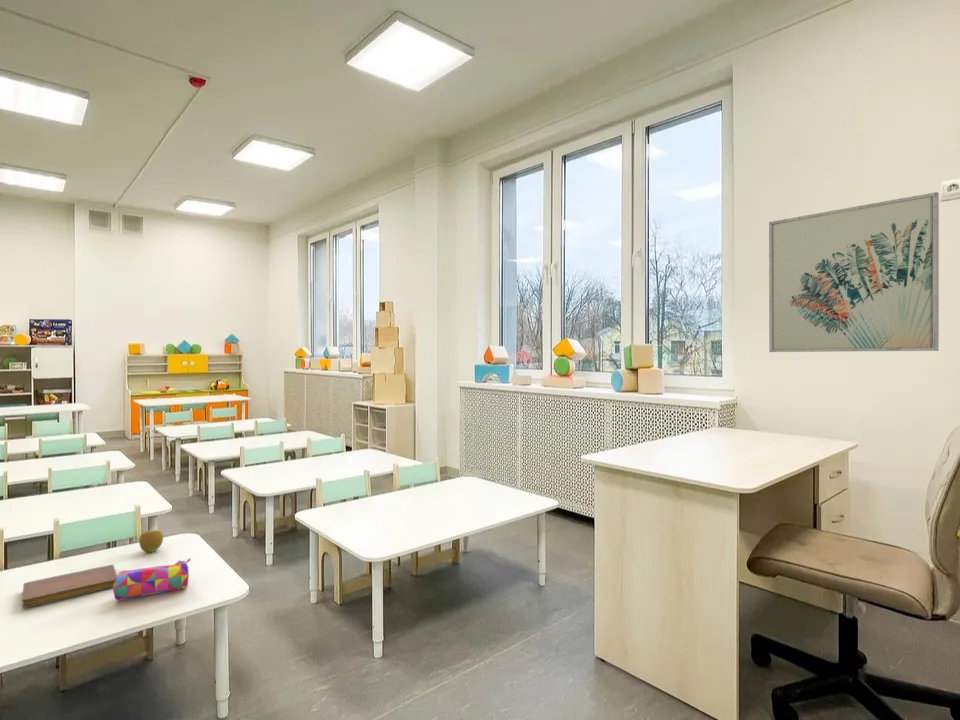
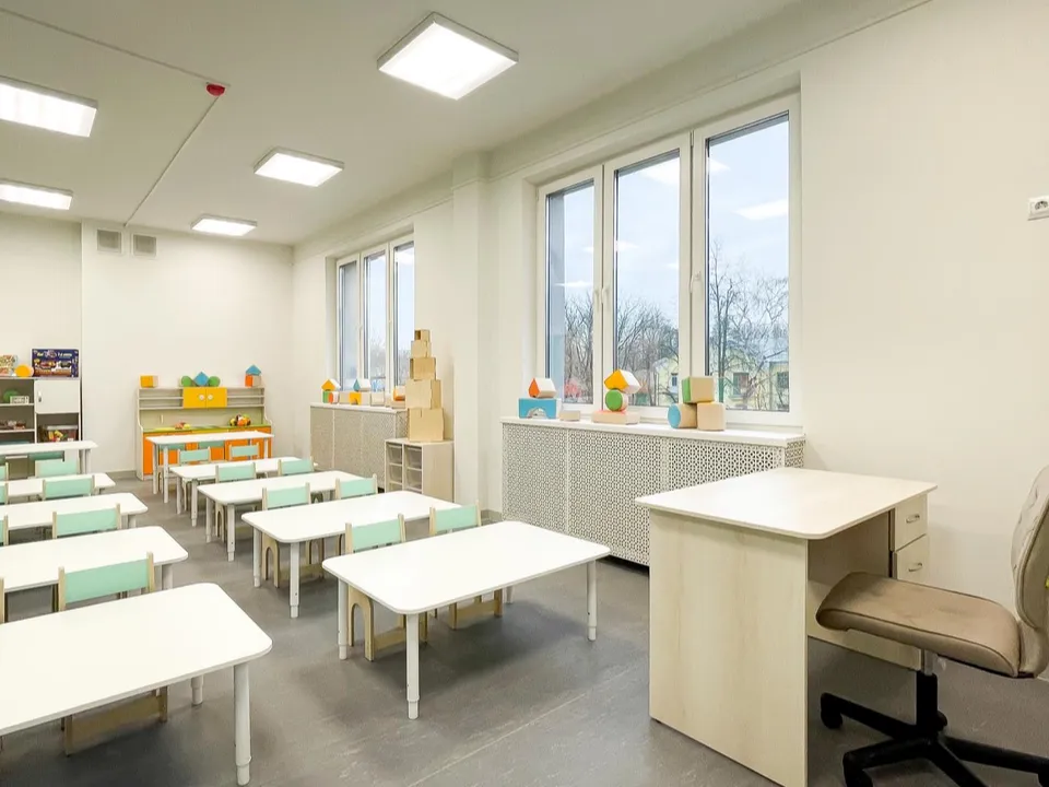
- apple (151, 540)
- pencil case (153, 579)
- wall art (845, 280)
- notebook (71, 584)
